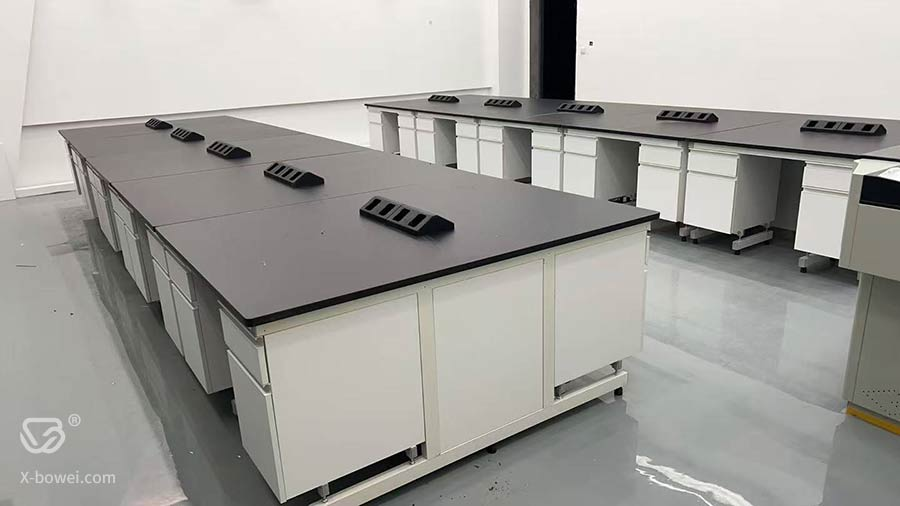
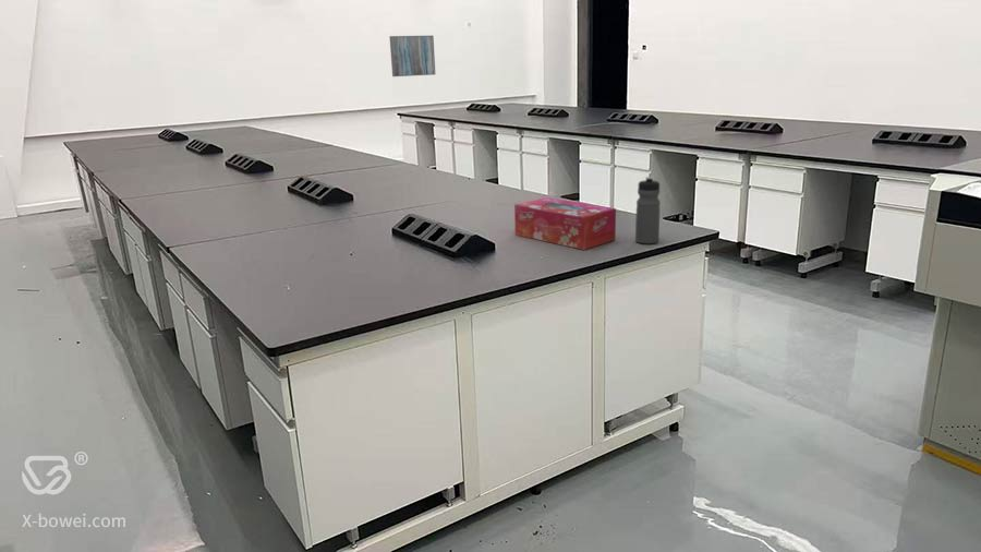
+ wall art (412, 56)
+ water bottle (647, 209)
+ tissue box (564, 221)
